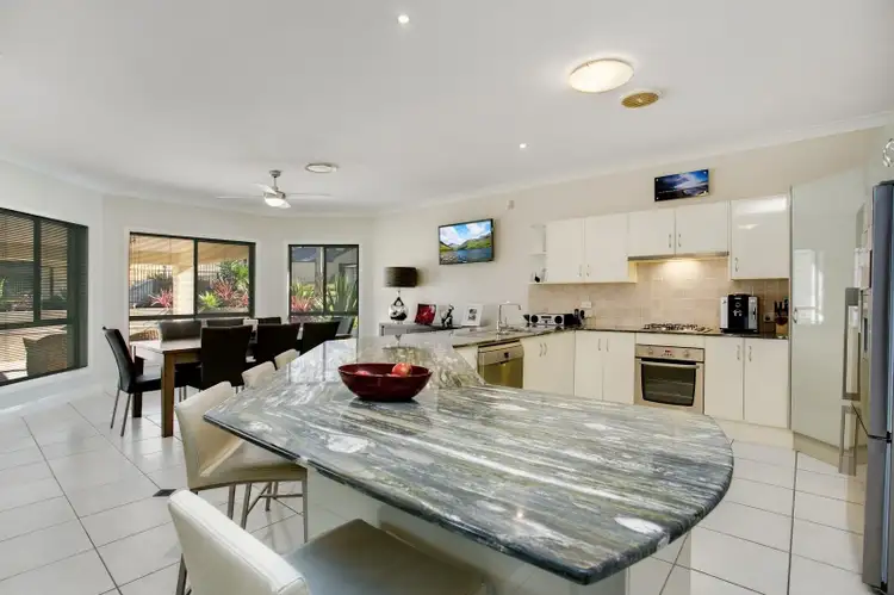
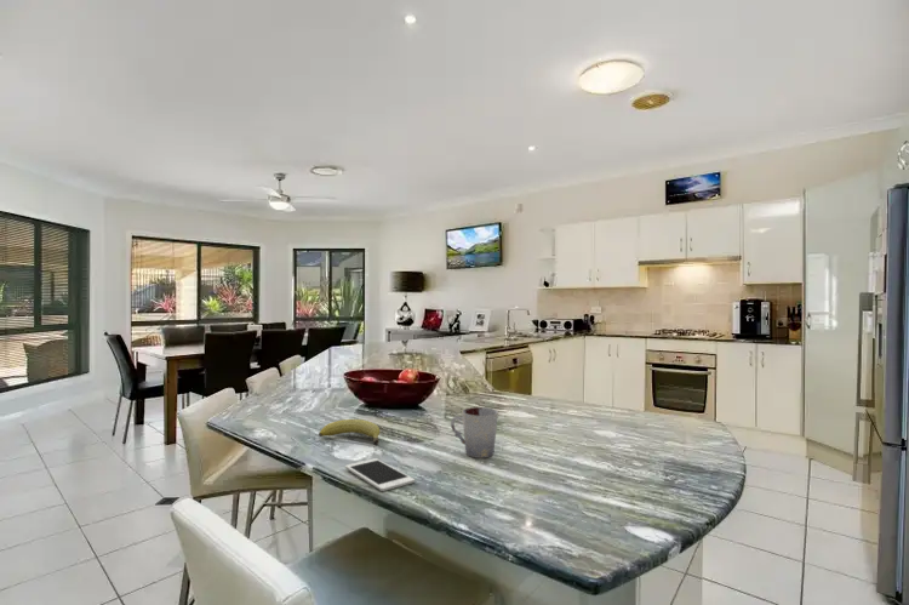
+ fruit (354, 429)
+ cup (473, 430)
+ cell phone (378, 473)
